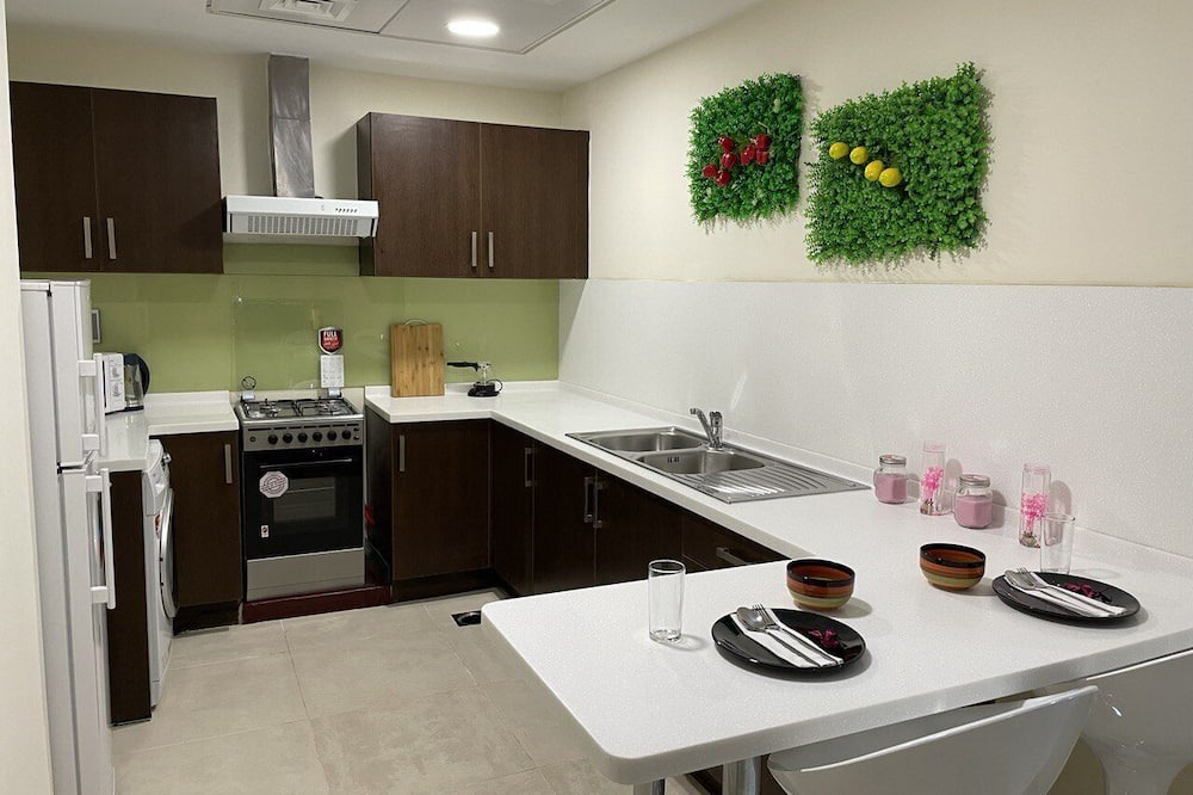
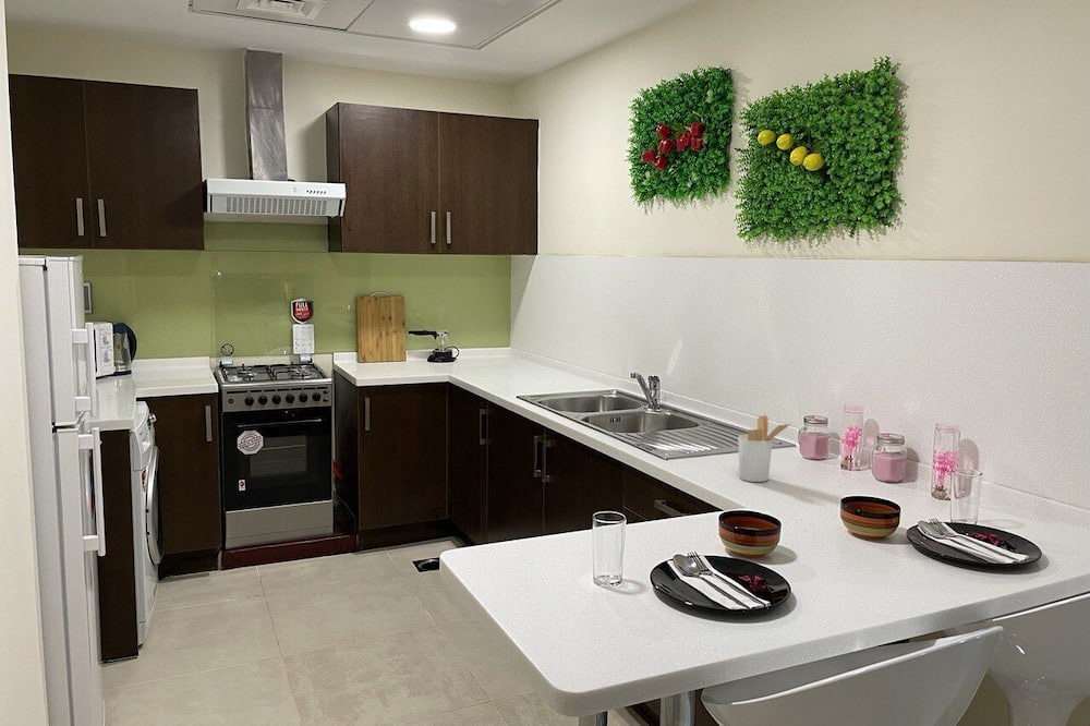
+ utensil holder (763, 449)
